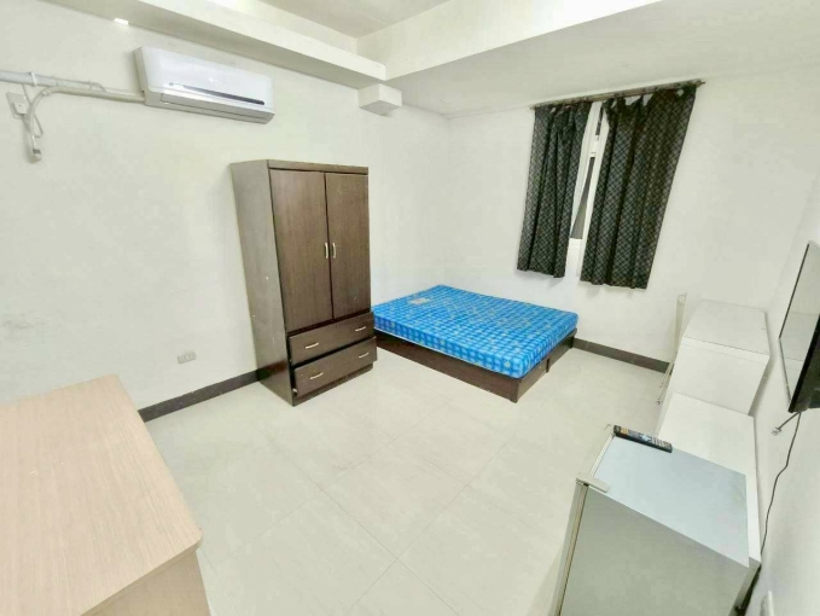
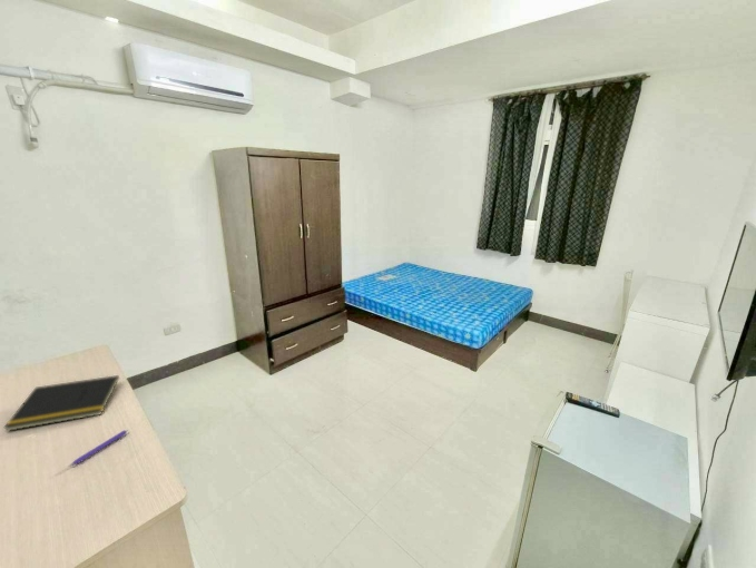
+ pen (99, 447)
+ notepad (67, 400)
